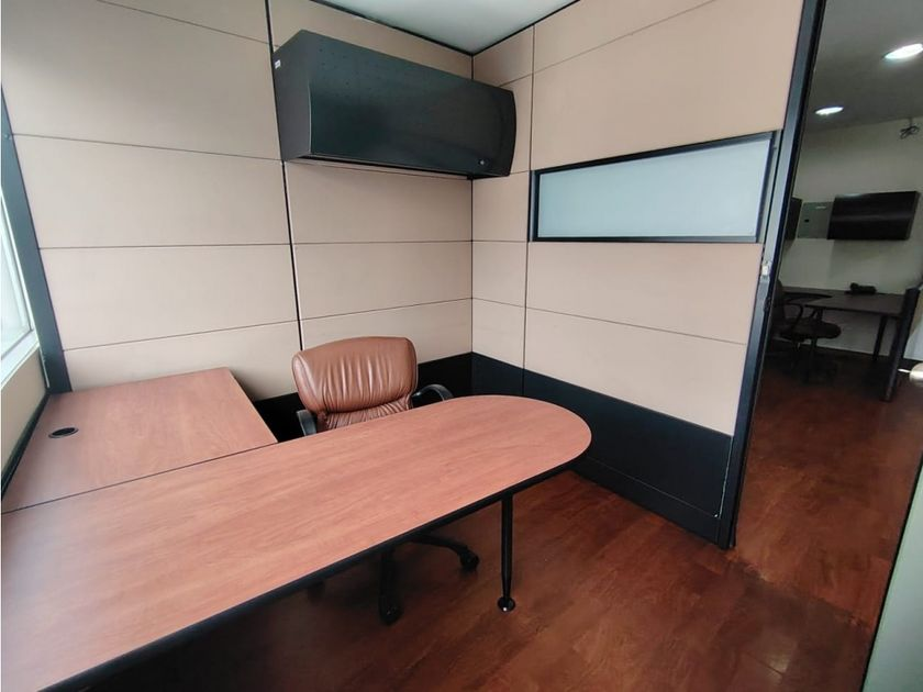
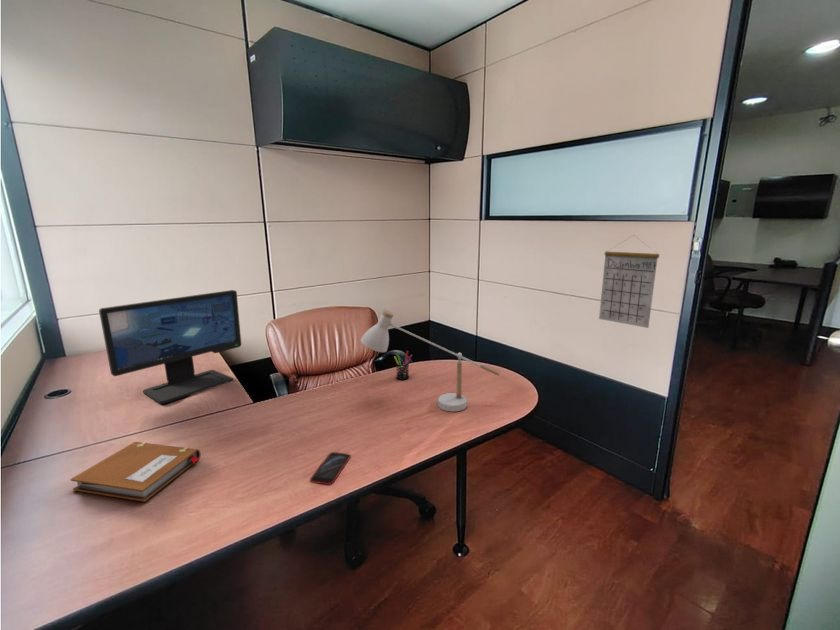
+ calendar (627, 280)
+ desk lamp (436, 346)
+ notebook (142, 467)
+ pen holder (402, 364)
+ computer monitor (181, 342)
+ smartphone (331, 467)
